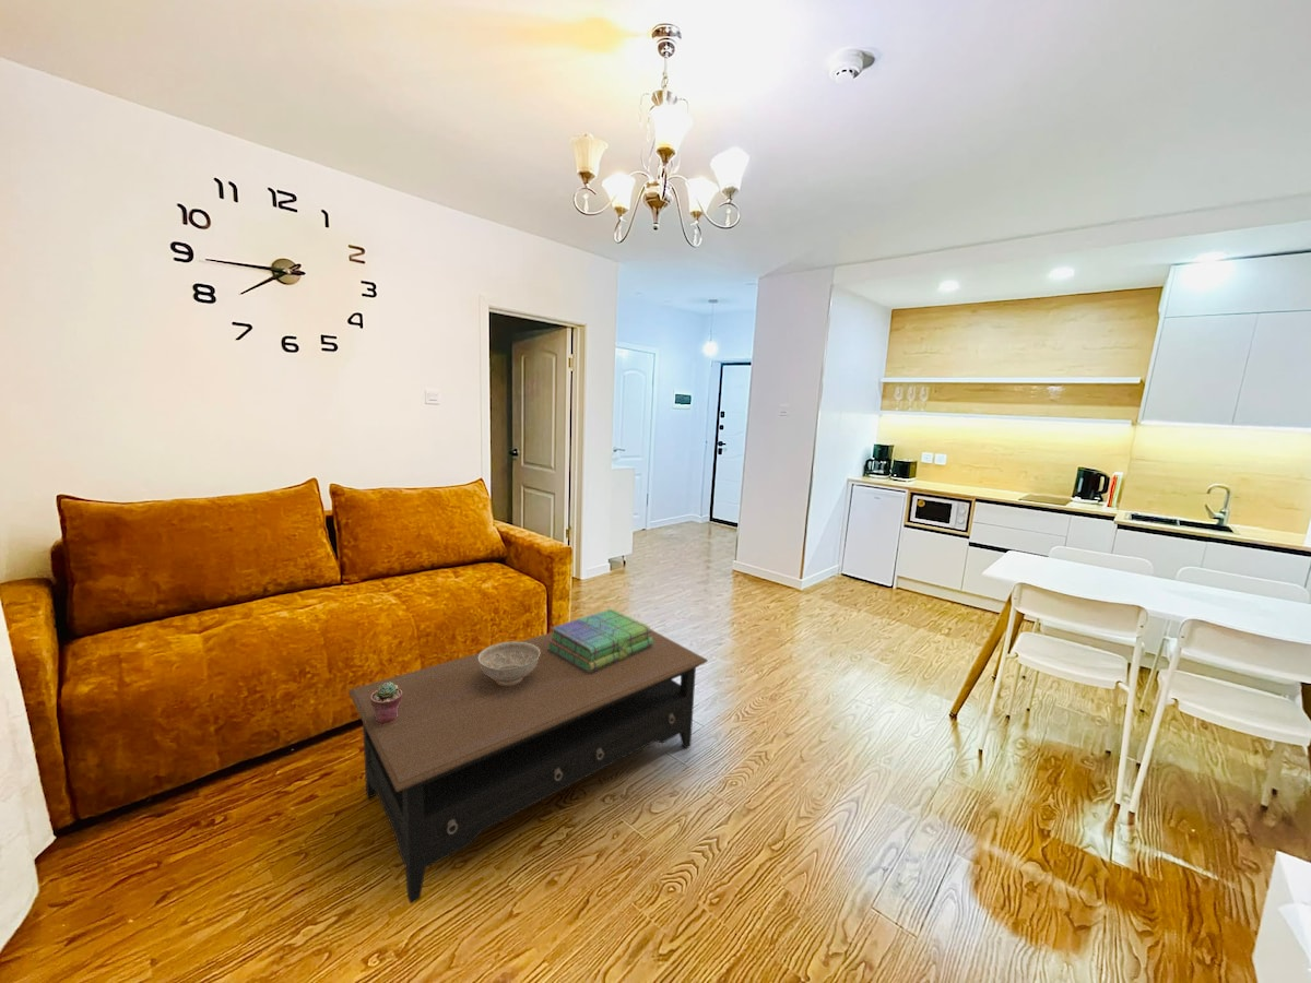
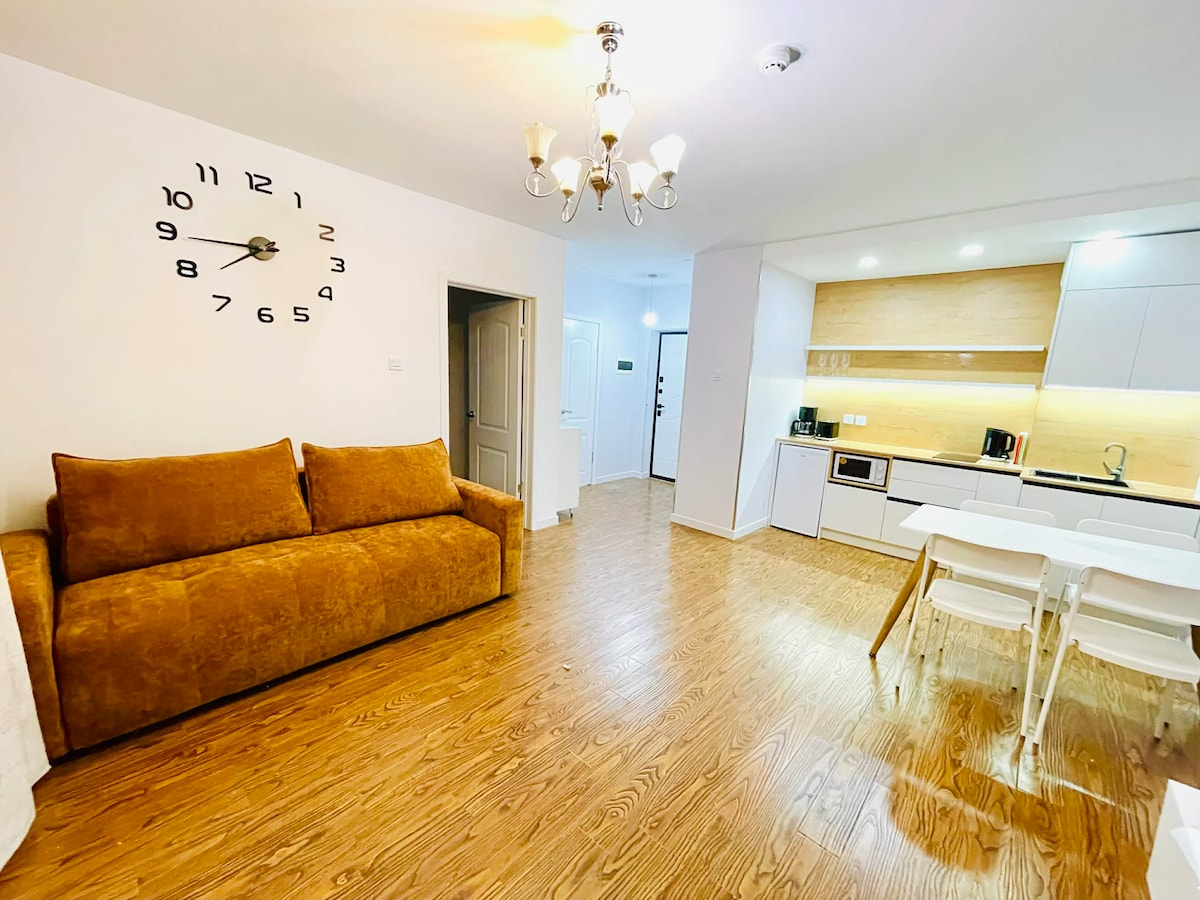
- stack of books (601, 637)
- potted succulent (386, 700)
- decorative bowl (509, 665)
- coffee table (543, 721)
